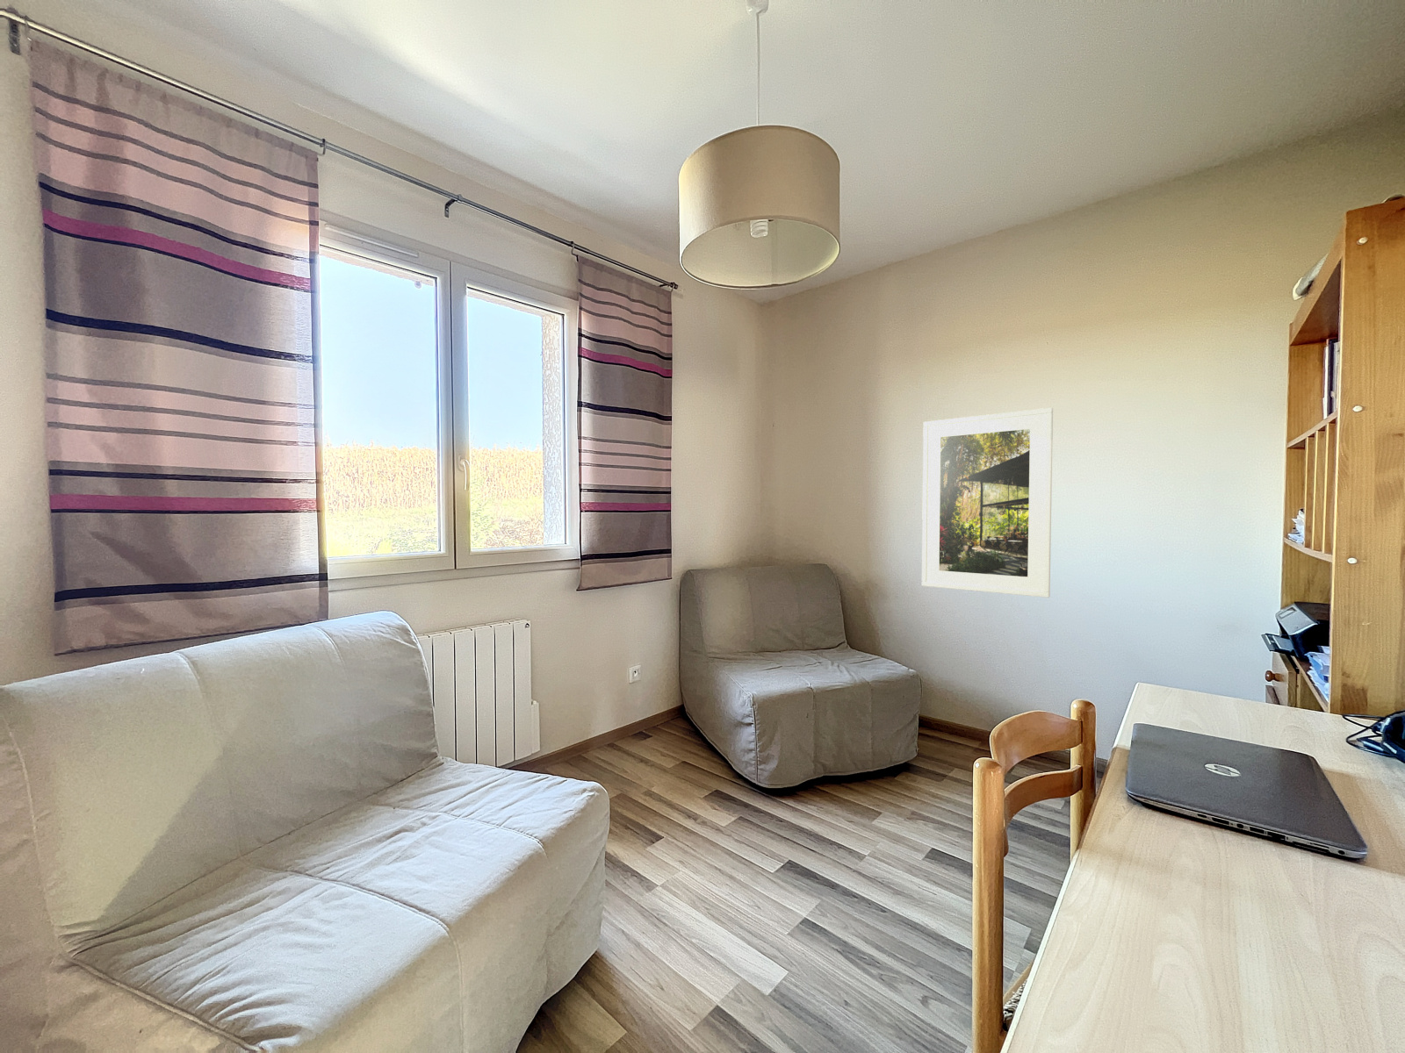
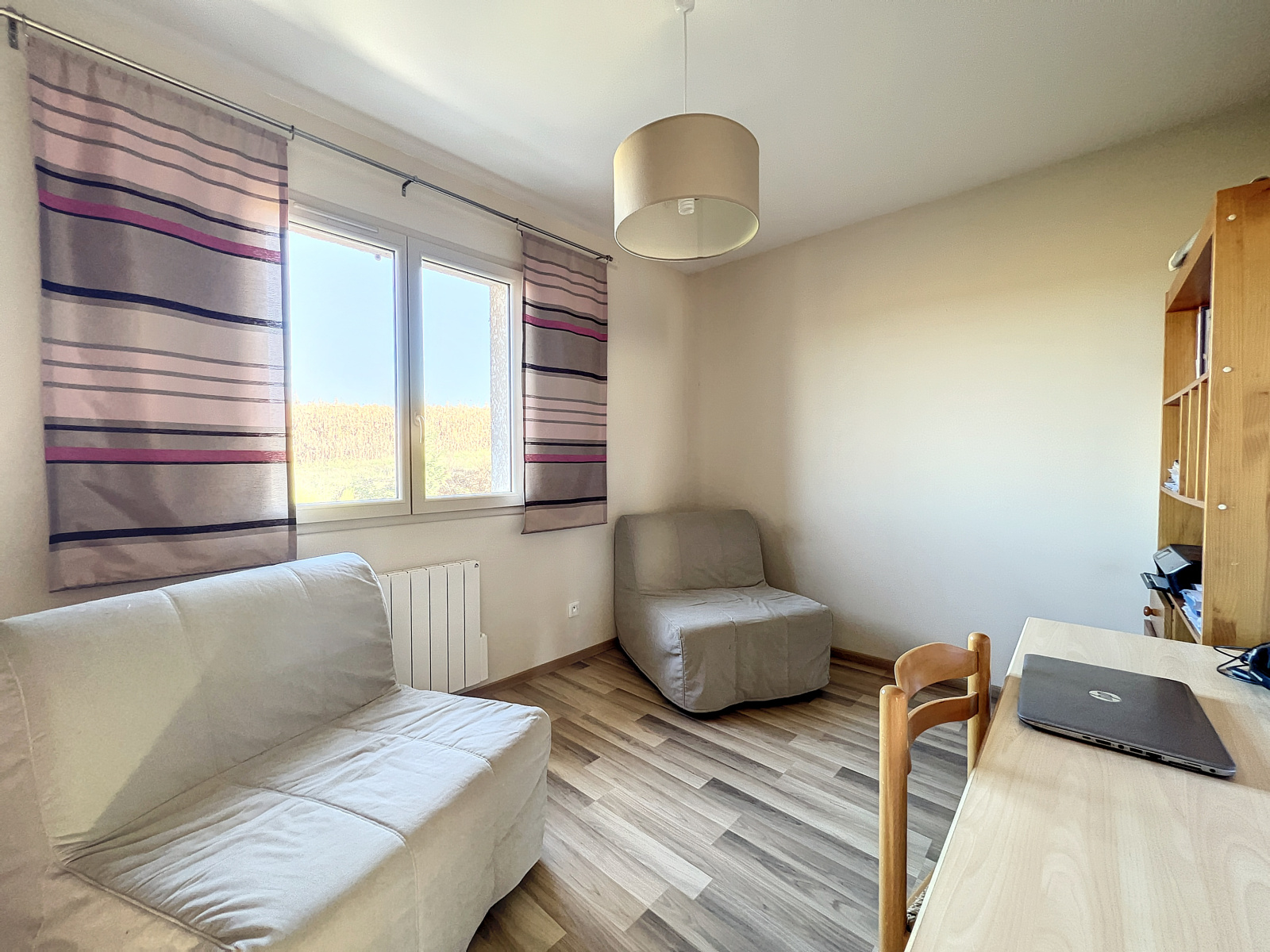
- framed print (981, 503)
